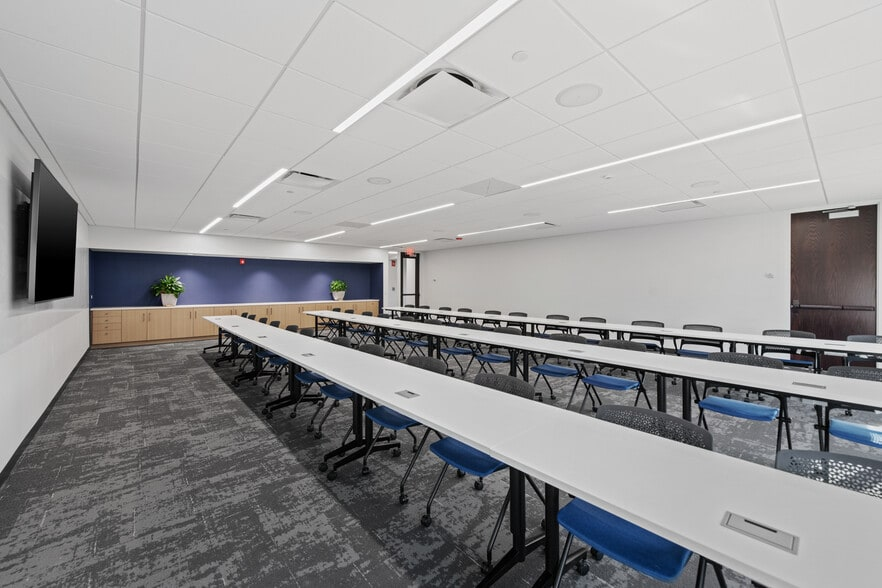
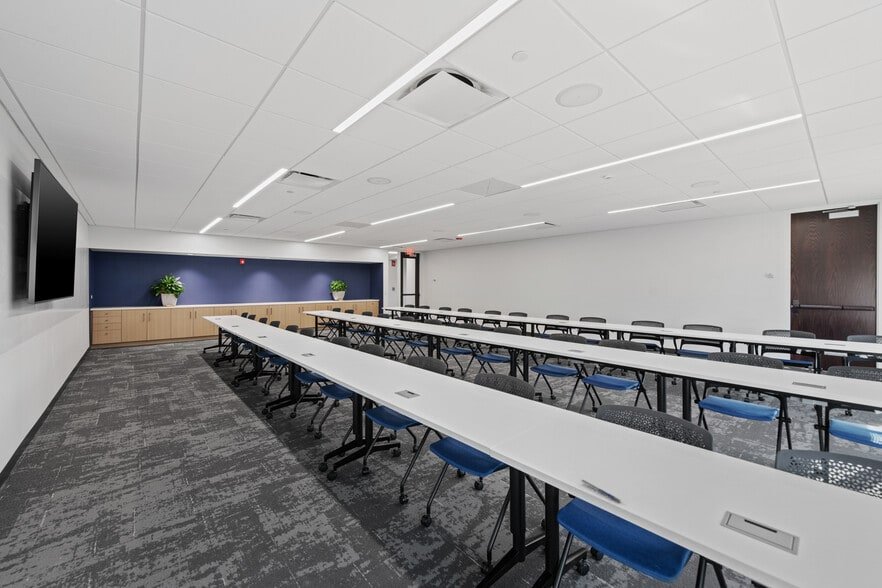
+ pen (599, 489)
